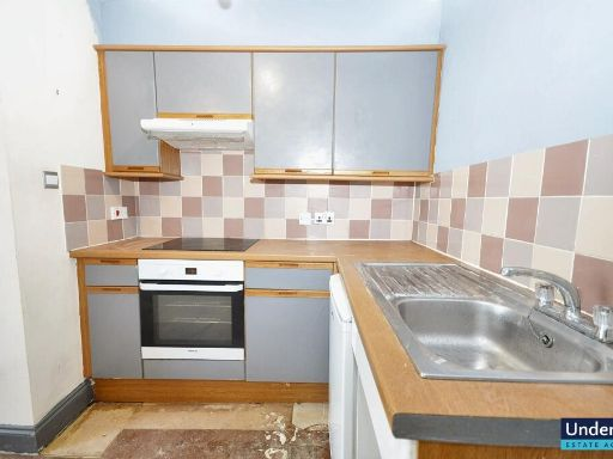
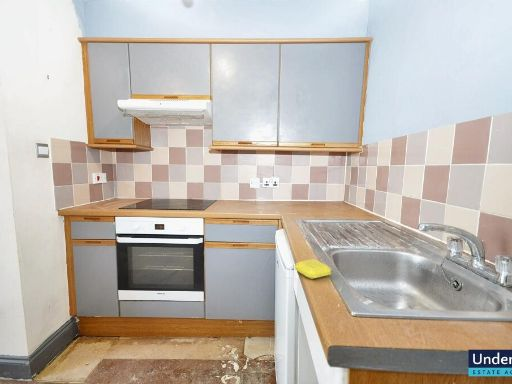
+ soap bar (312, 268)
